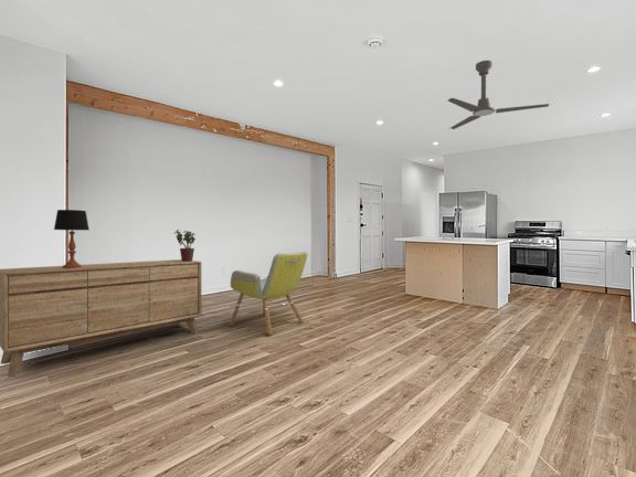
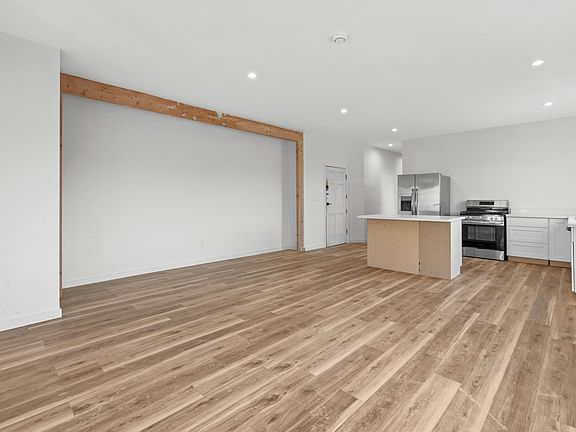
- table lamp (72, 239)
- sideboard (112, 306)
- ceiling fan (485, 86)
- armchair (269, 288)
- potted plant (187, 244)
